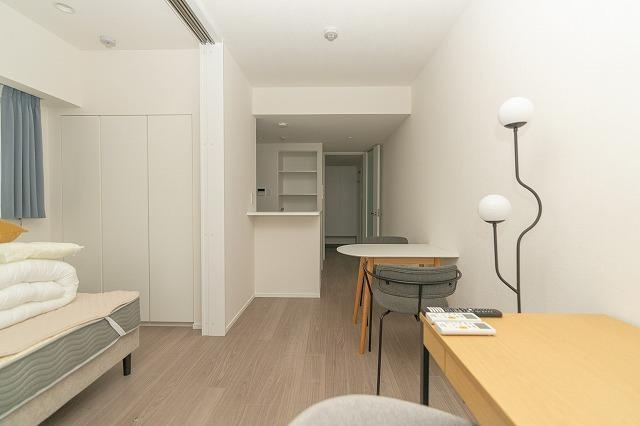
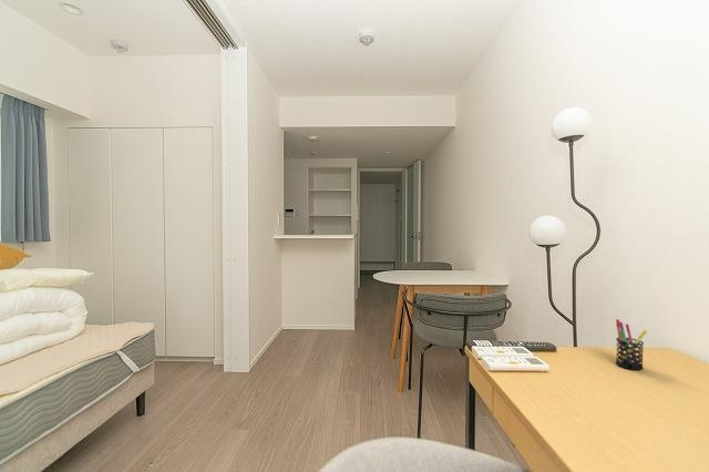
+ pen holder (626, 343)
